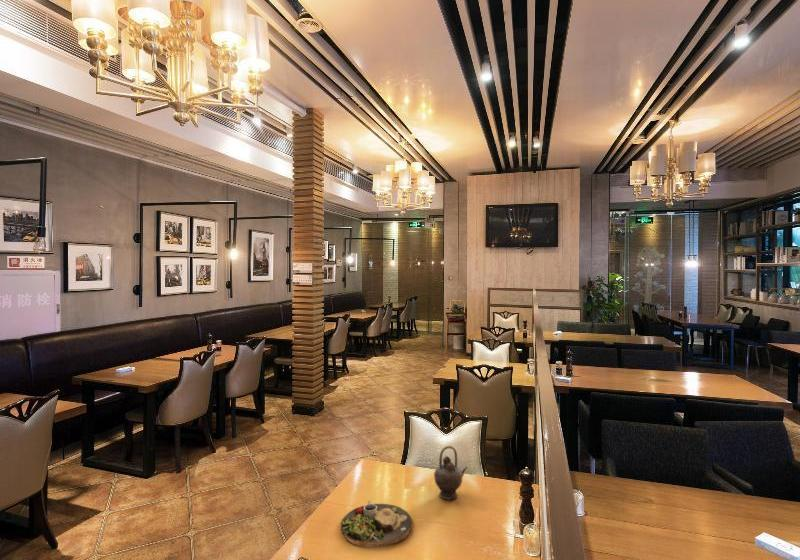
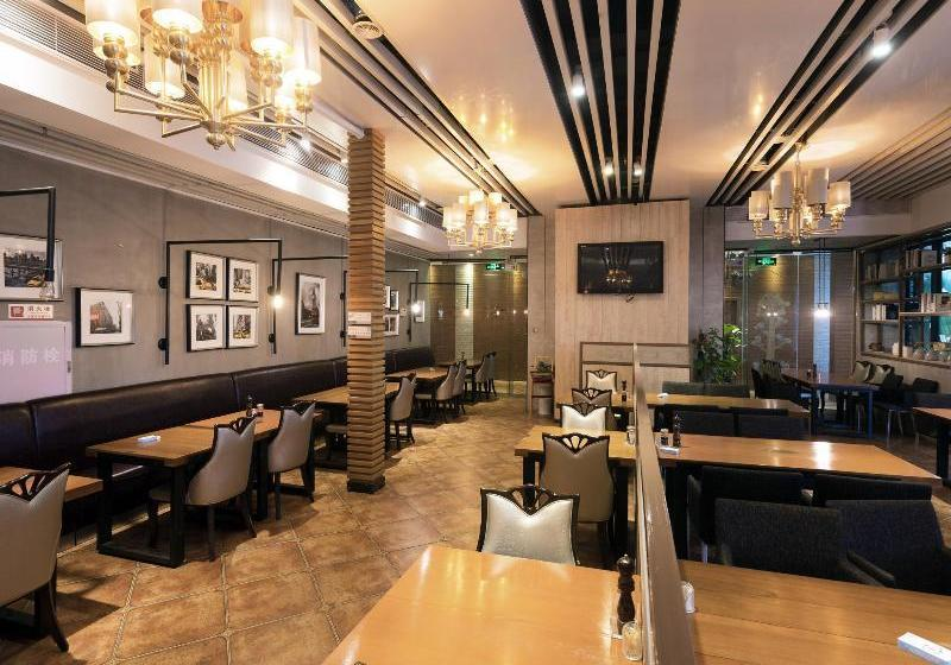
- teapot (451, 471)
- dinner plate (376, 518)
